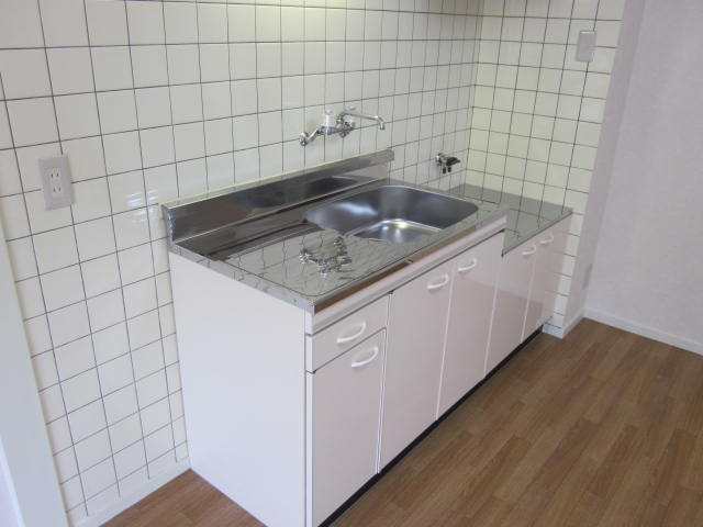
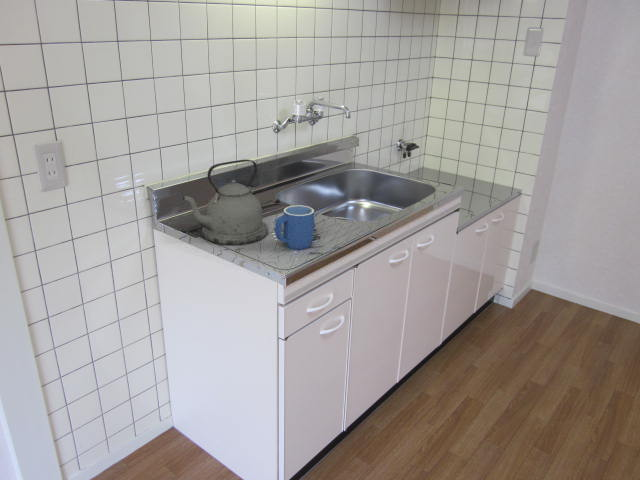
+ kettle (231, 199)
+ mug (295, 228)
